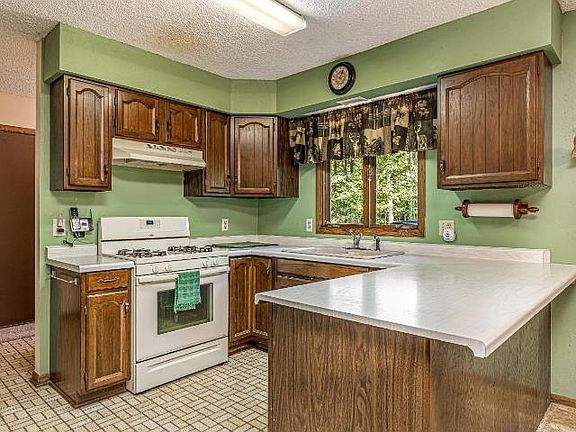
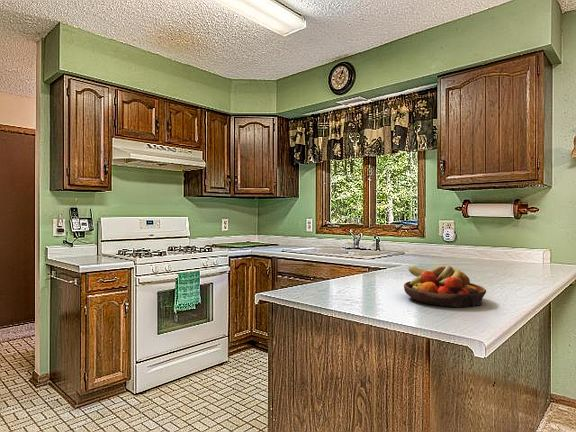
+ fruit bowl (442, 283)
